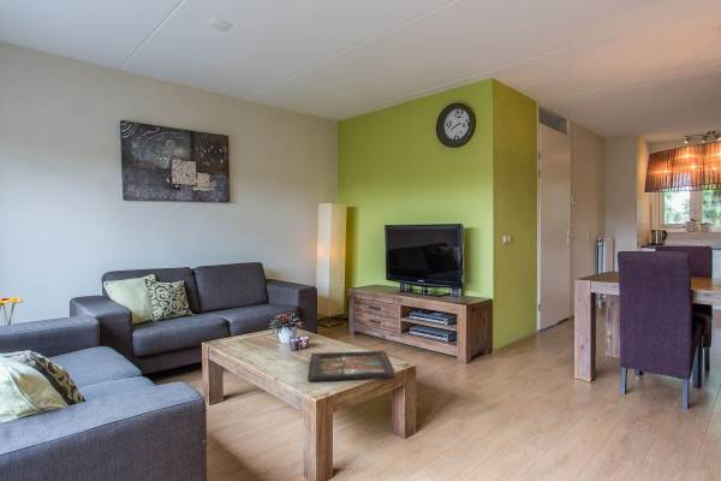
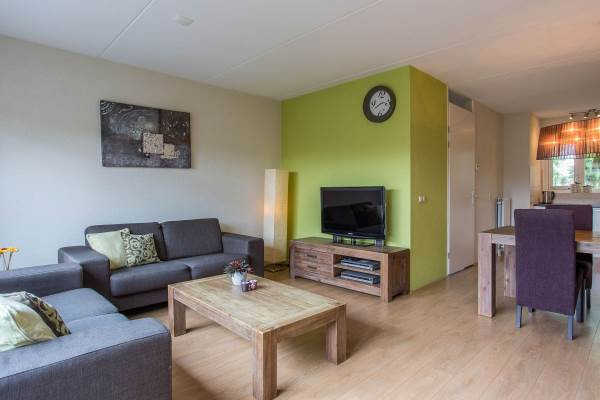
- decorative tray (350, 364)
